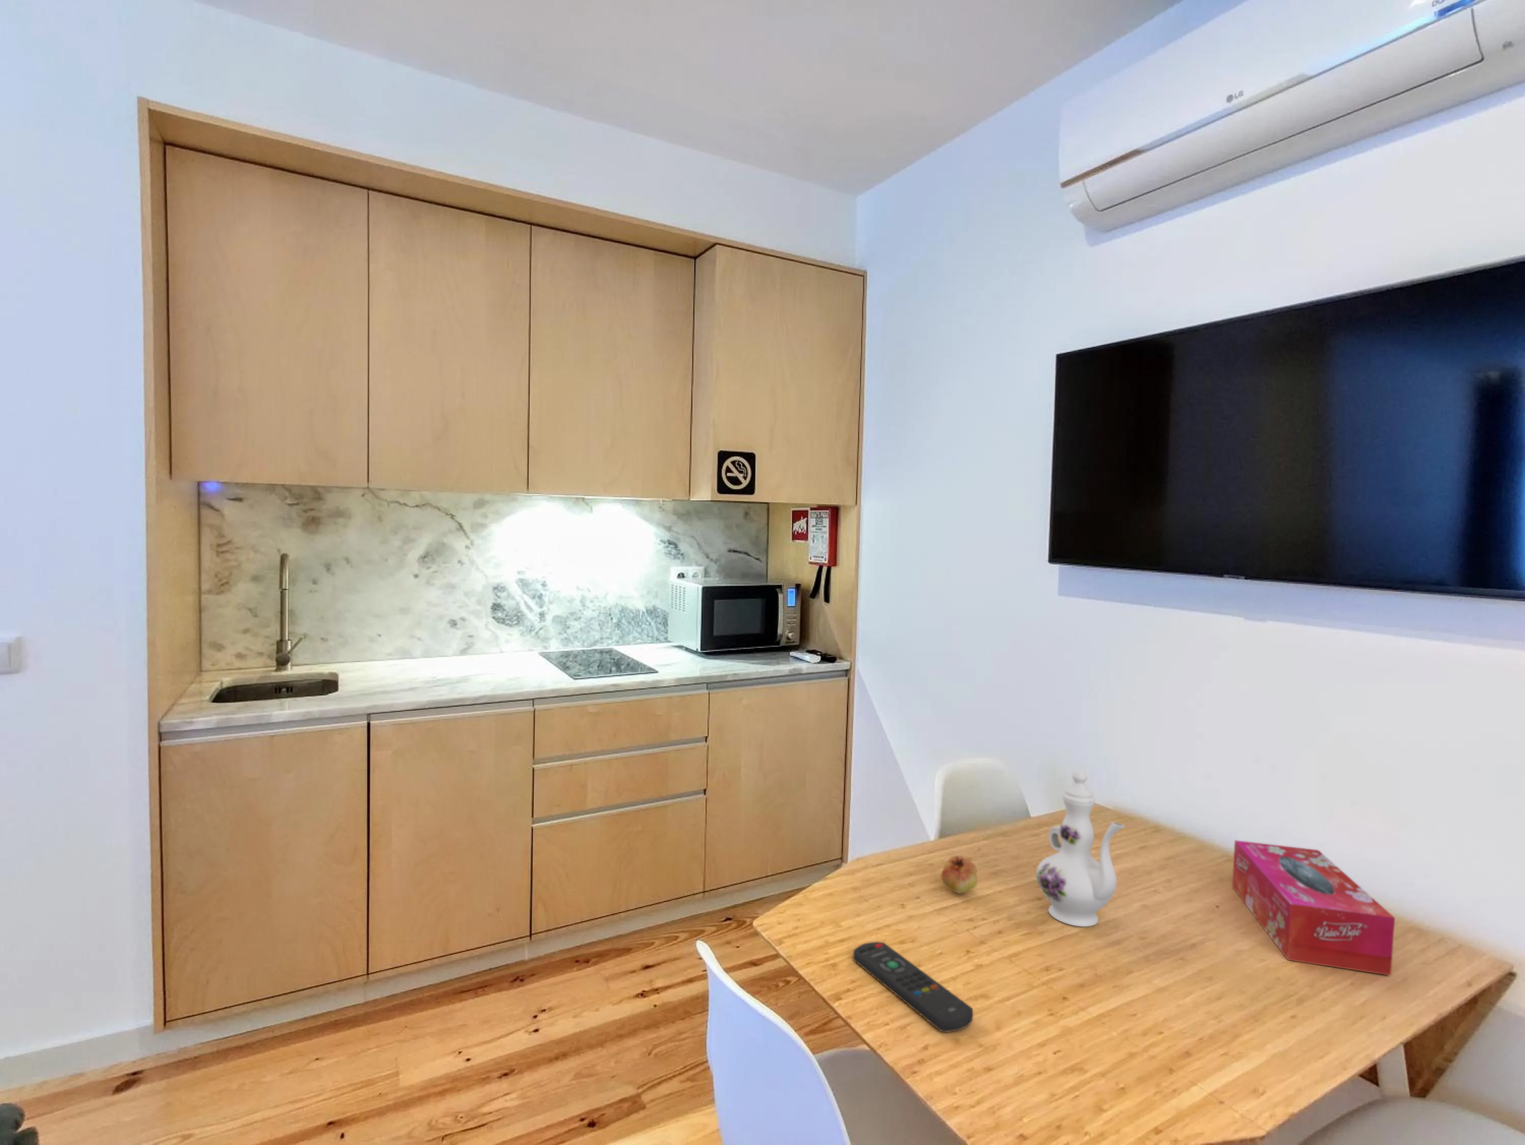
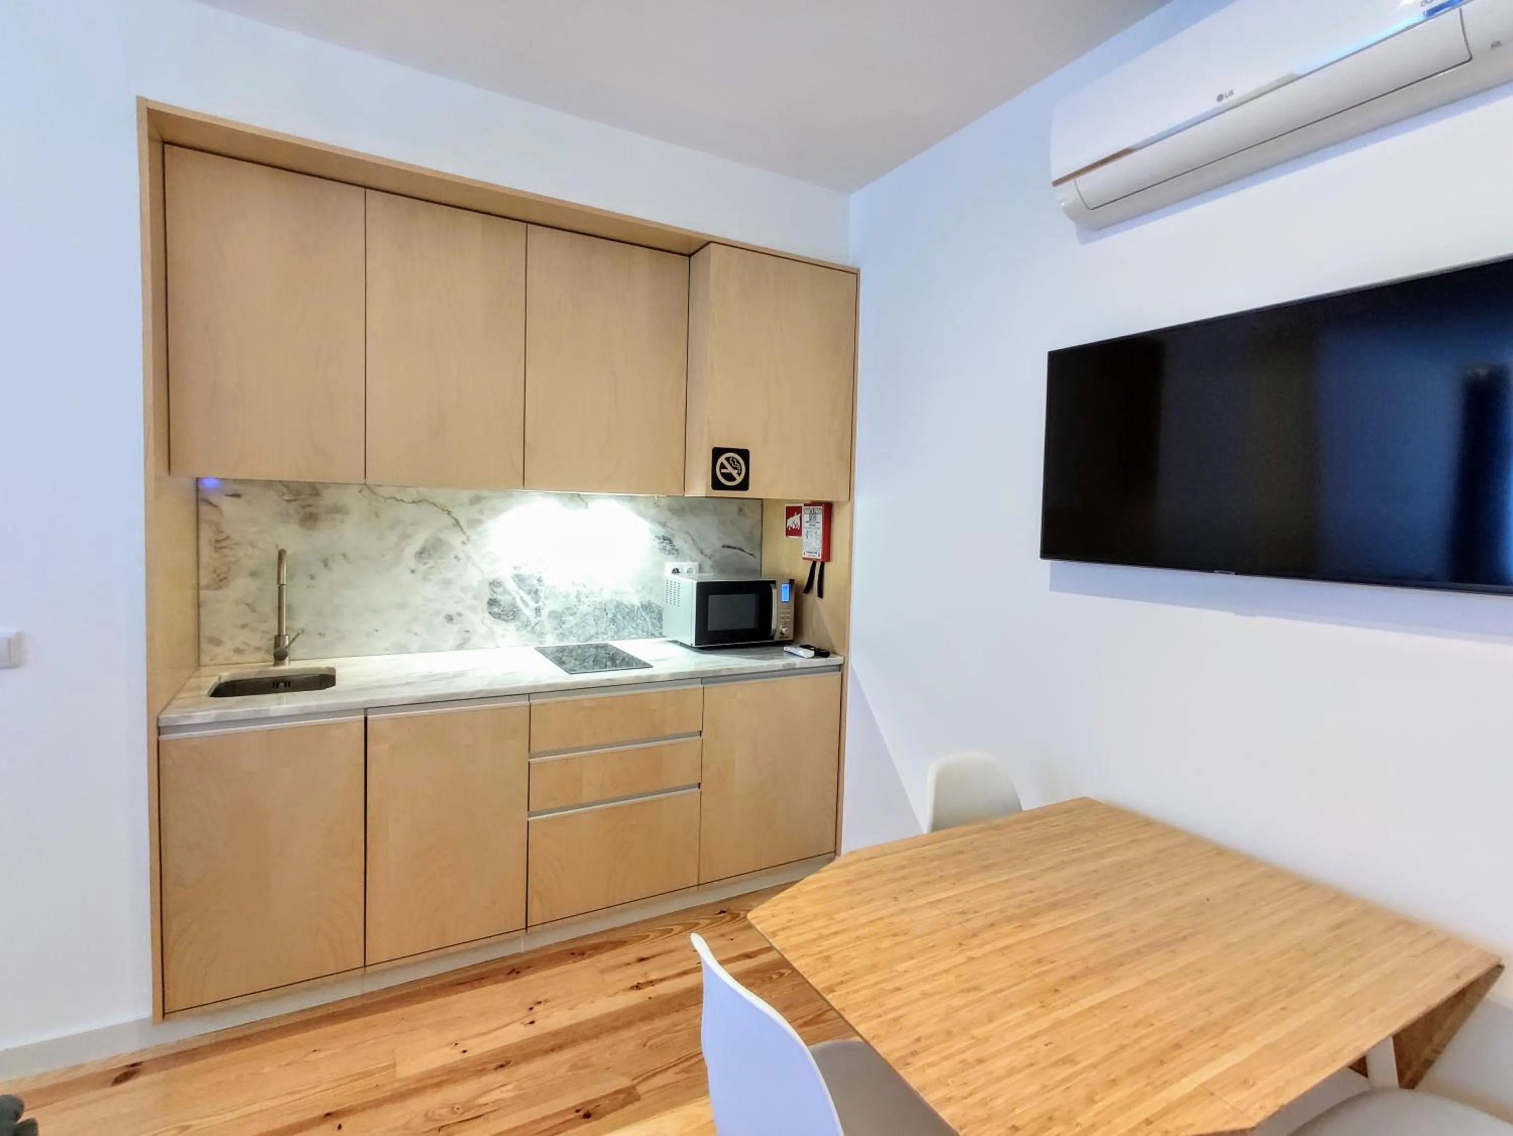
- fruit (960, 872)
- remote control (909, 983)
- tissue box (1304, 901)
- chinaware (1084, 847)
